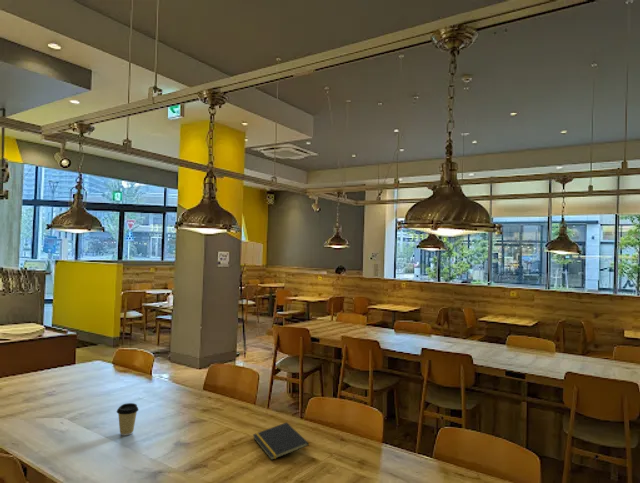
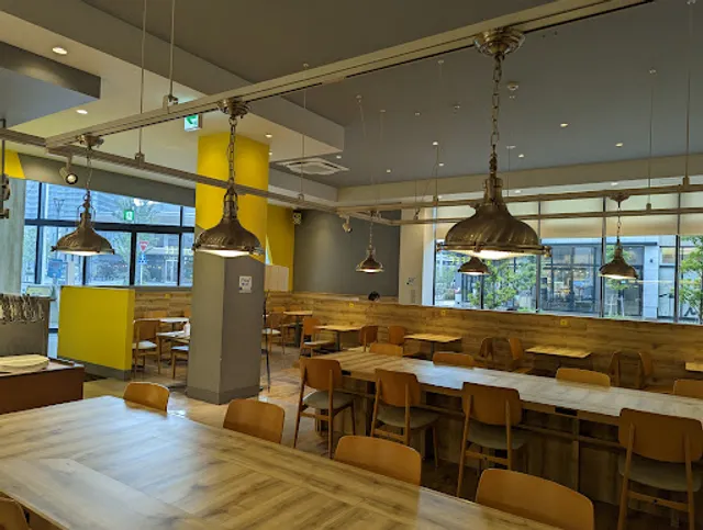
- notepad (279, 439)
- coffee cup (127, 419)
